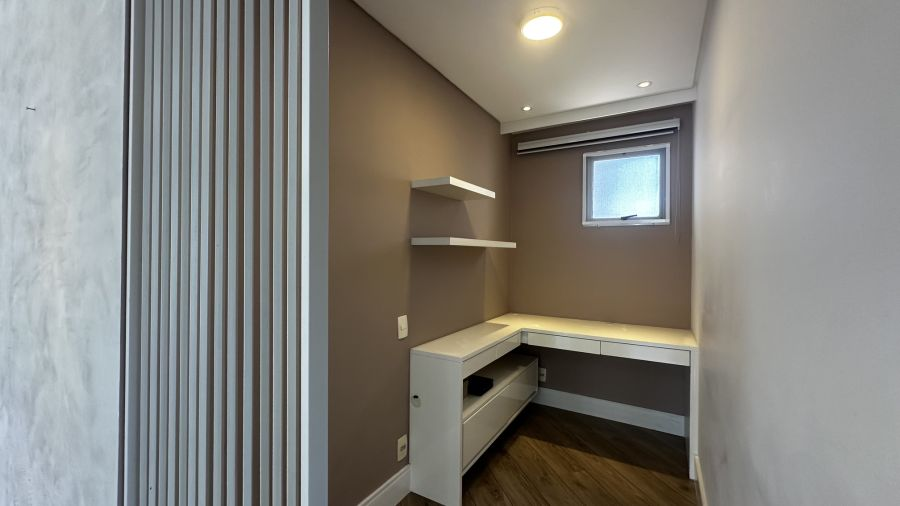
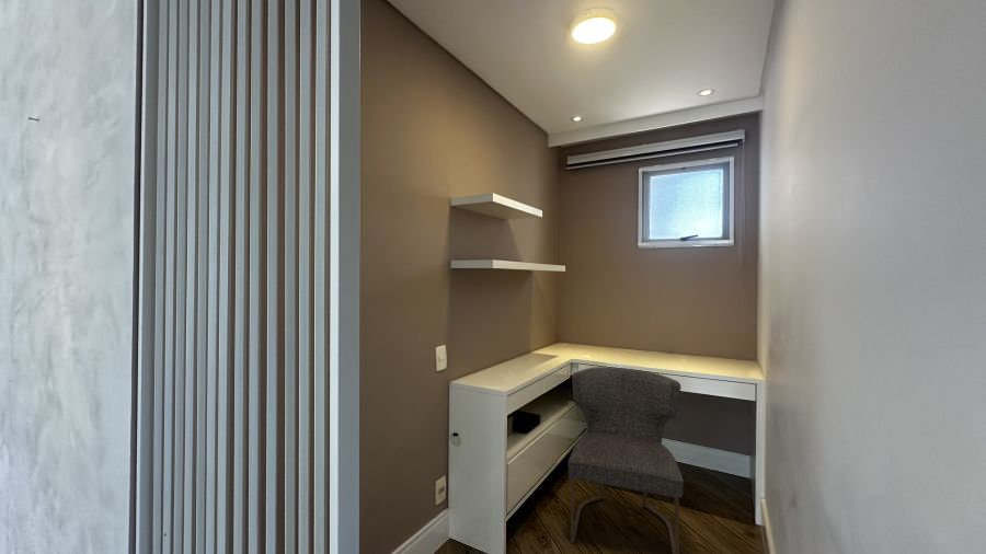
+ chair (623, 449)
